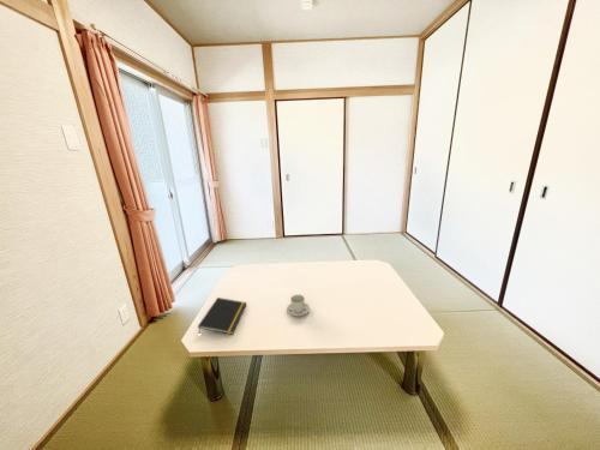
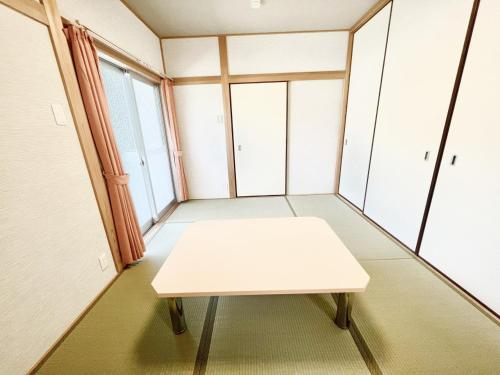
- notepad (223, 313)
- teacup (298, 305)
